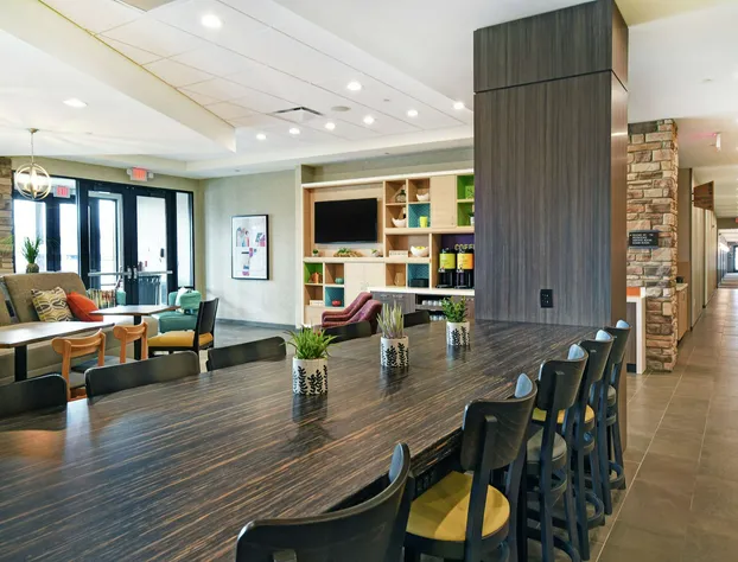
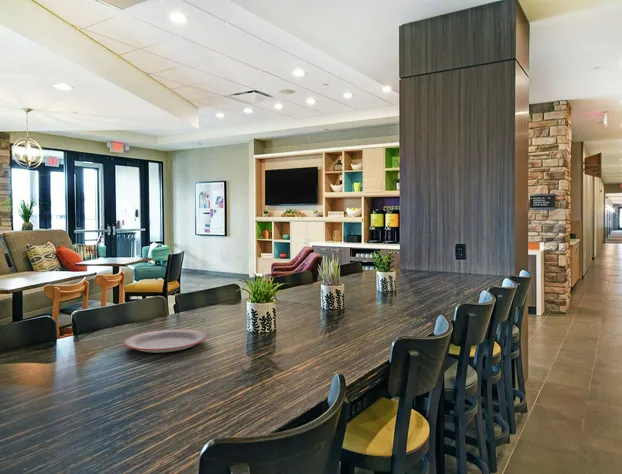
+ plate (166, 341)
